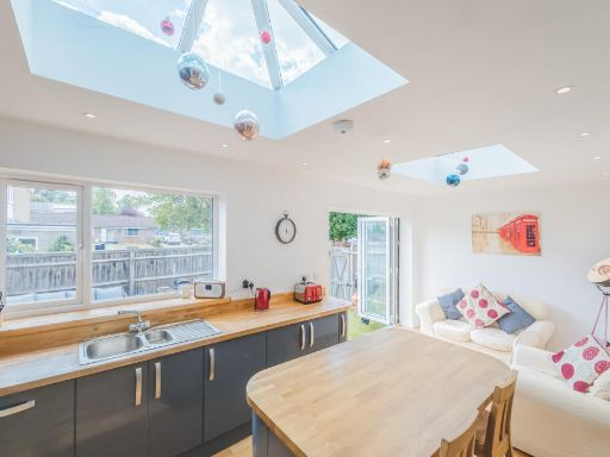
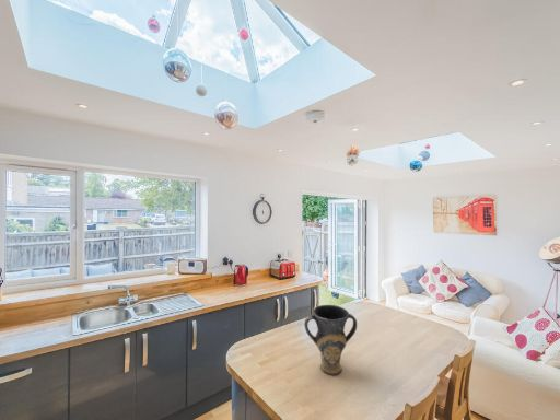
+ vase (330, 339)
